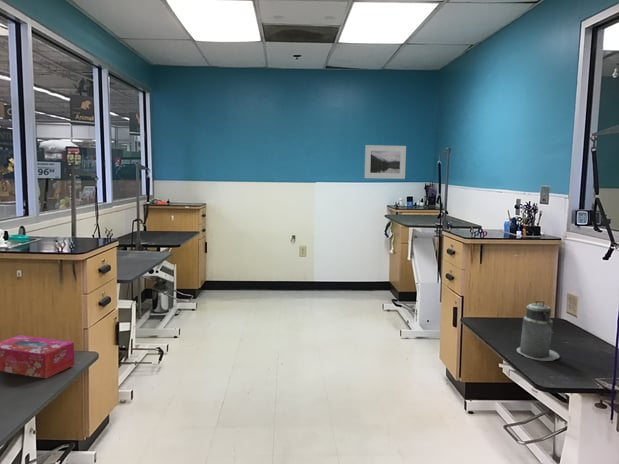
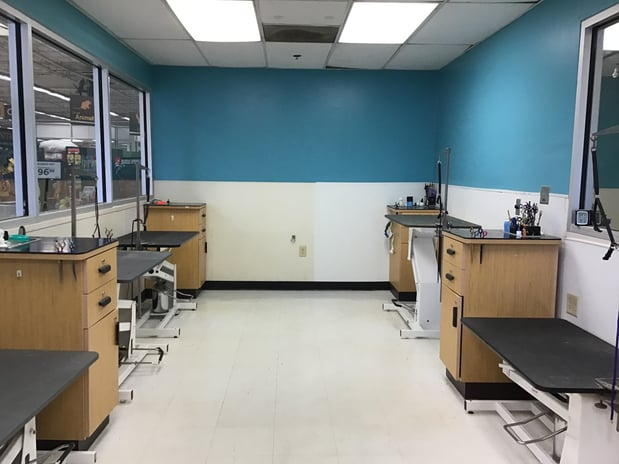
- canister (539, 327)
- tissue box (32, 355)
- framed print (385, 162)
